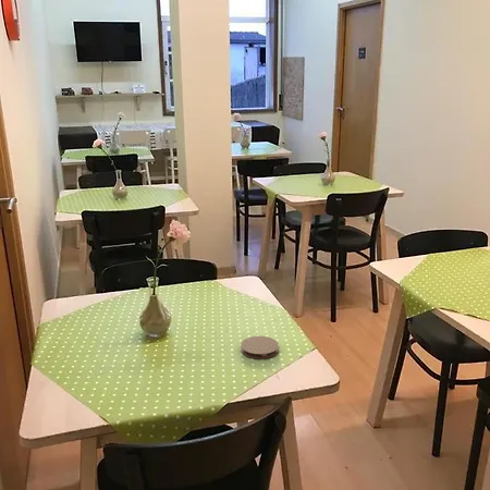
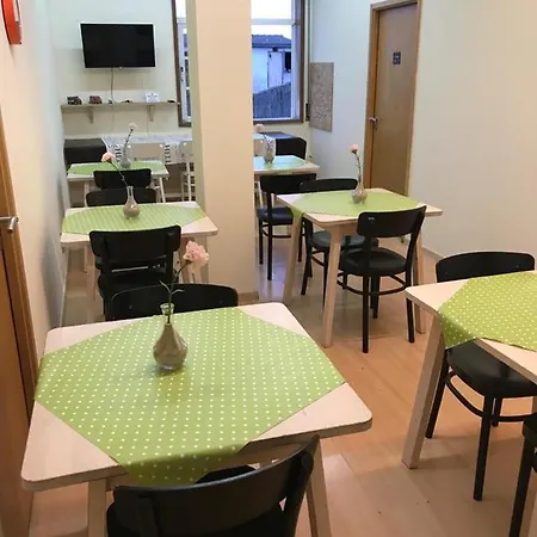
- coaster (259, 346)
